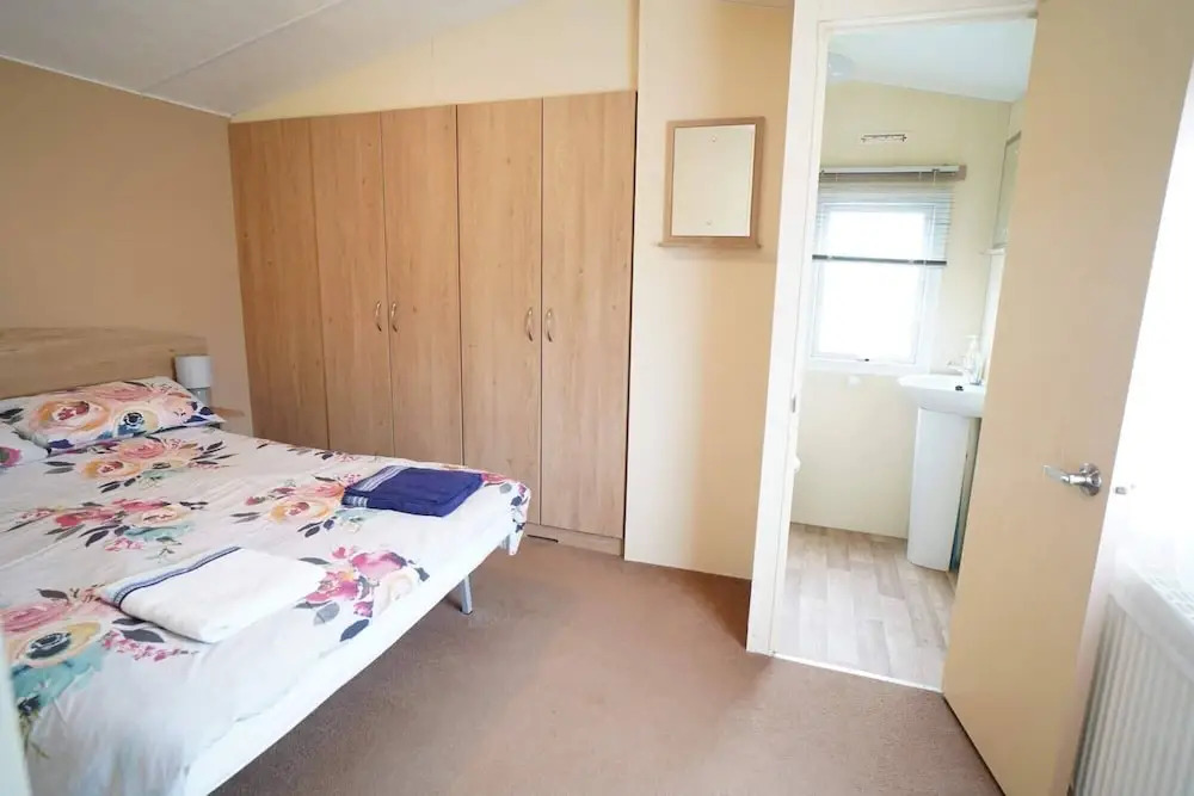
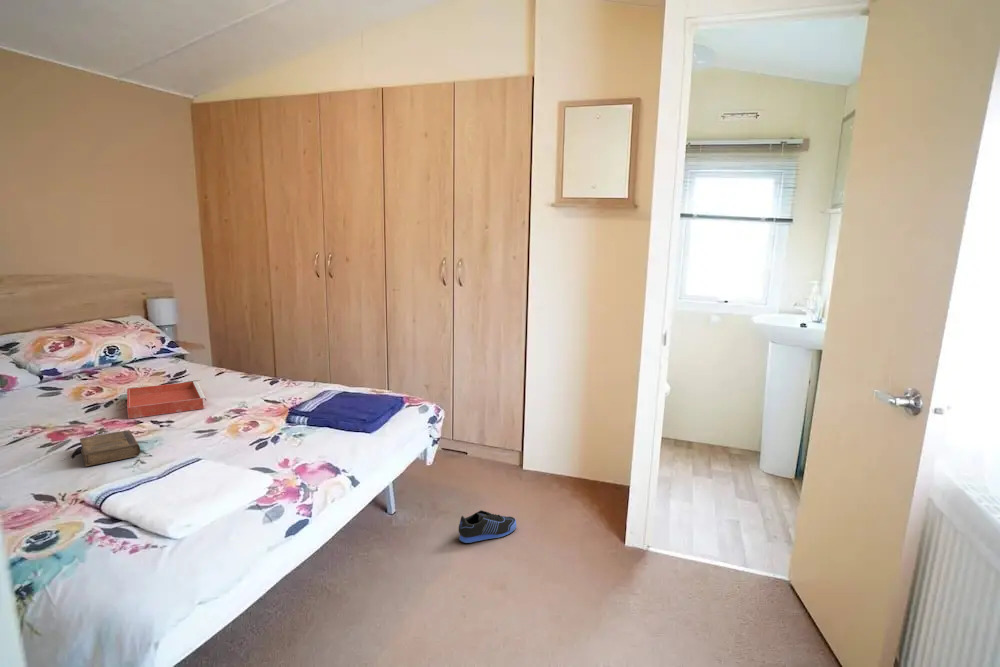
+ sneaker (488, 522)
+ book (109, 444)
+ tray (166, 398)
